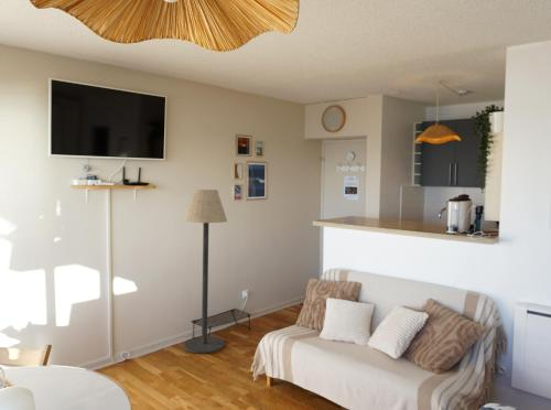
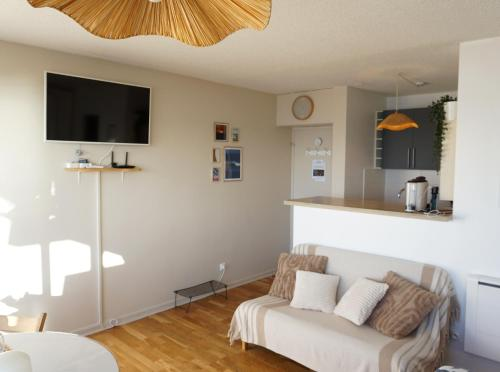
- floor lamp (205, 268)
